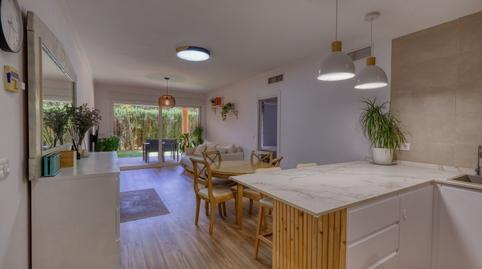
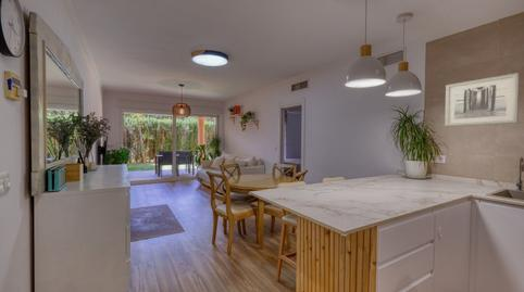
+ wall art (478, 102)
